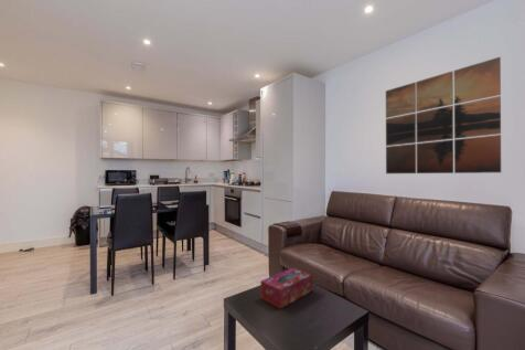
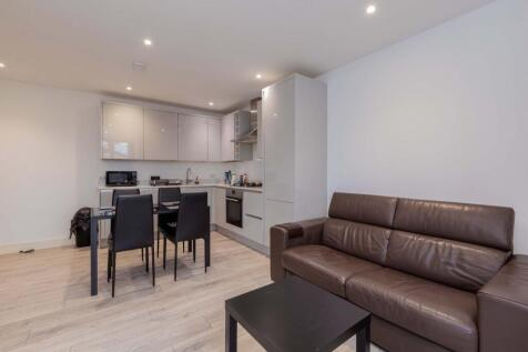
- tissue box (287, 286)
- wall art (433, 125)
